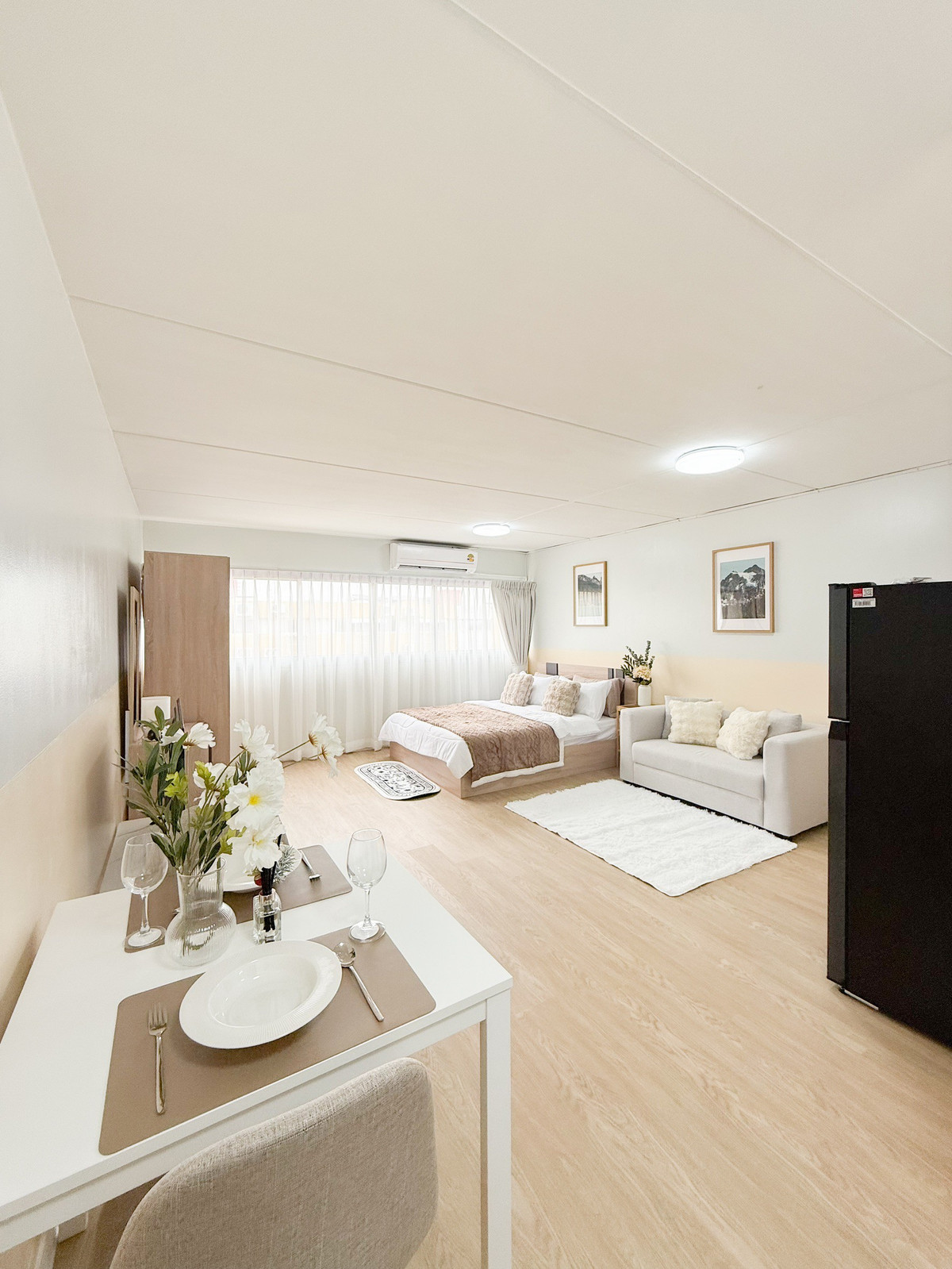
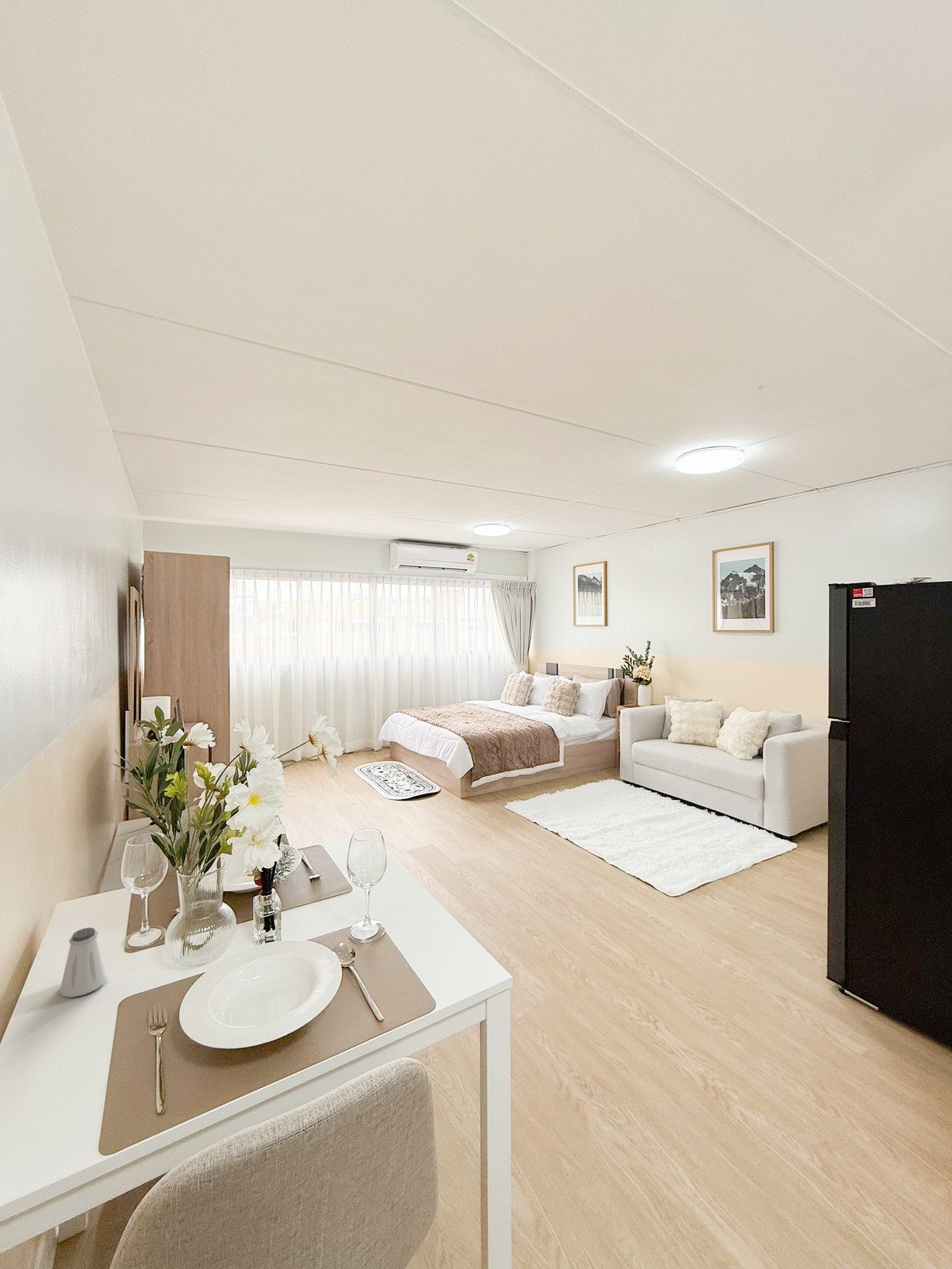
+ saltshaker (83, 958)
